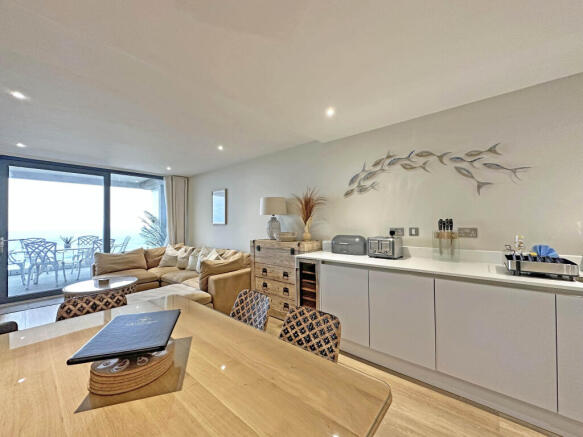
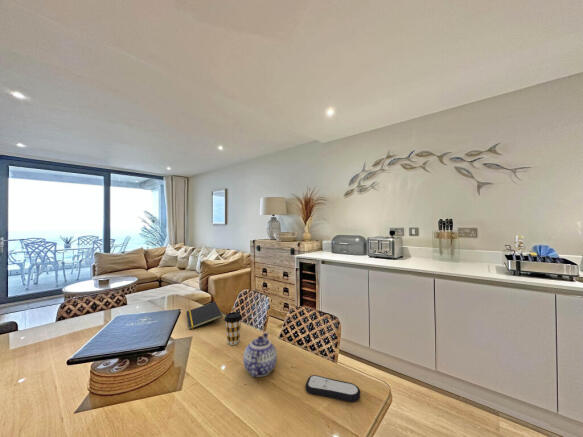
+ remote control (332, 388)
+ notepad (203, 314)
+ coffee cup (233, 328)
+ teapot (260, 353)
